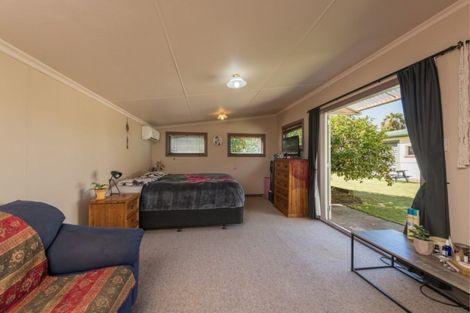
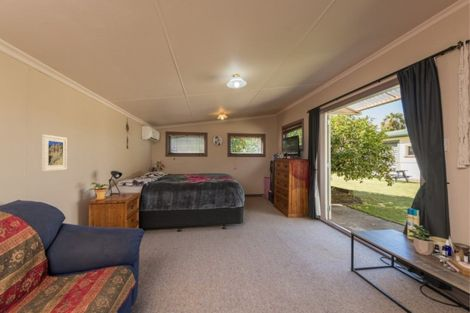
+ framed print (55, 153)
